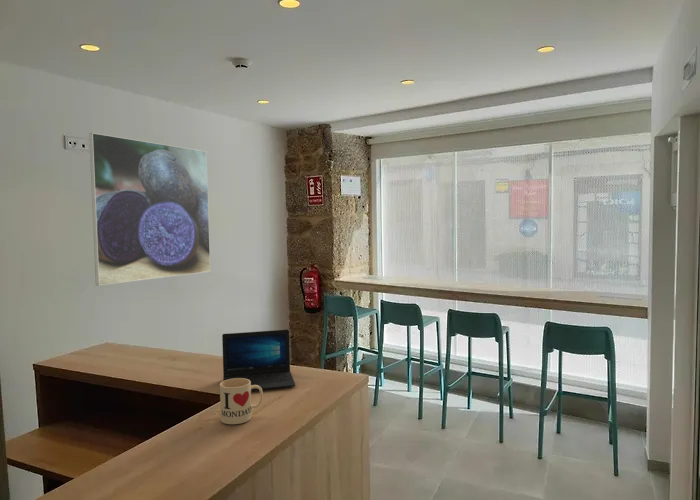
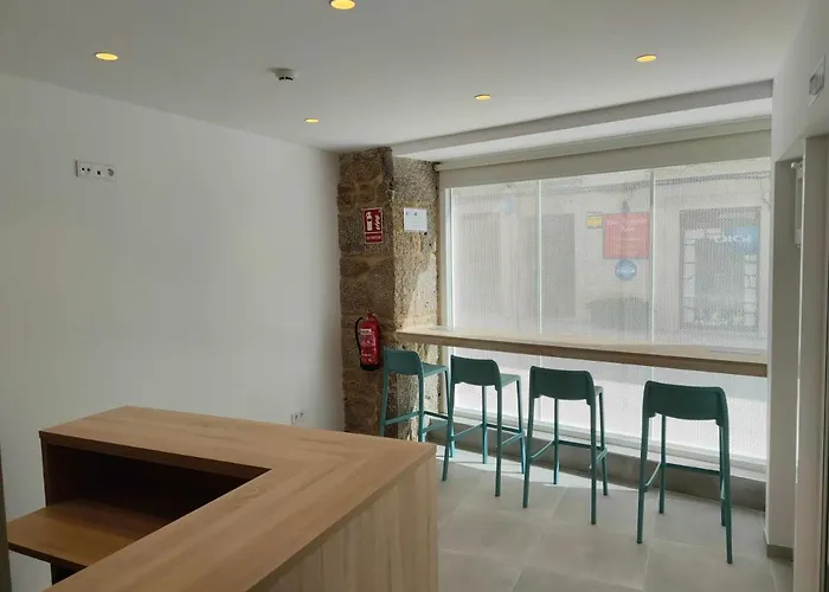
- laptop (257, 359)
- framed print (157, 211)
- mug (241, 399)
